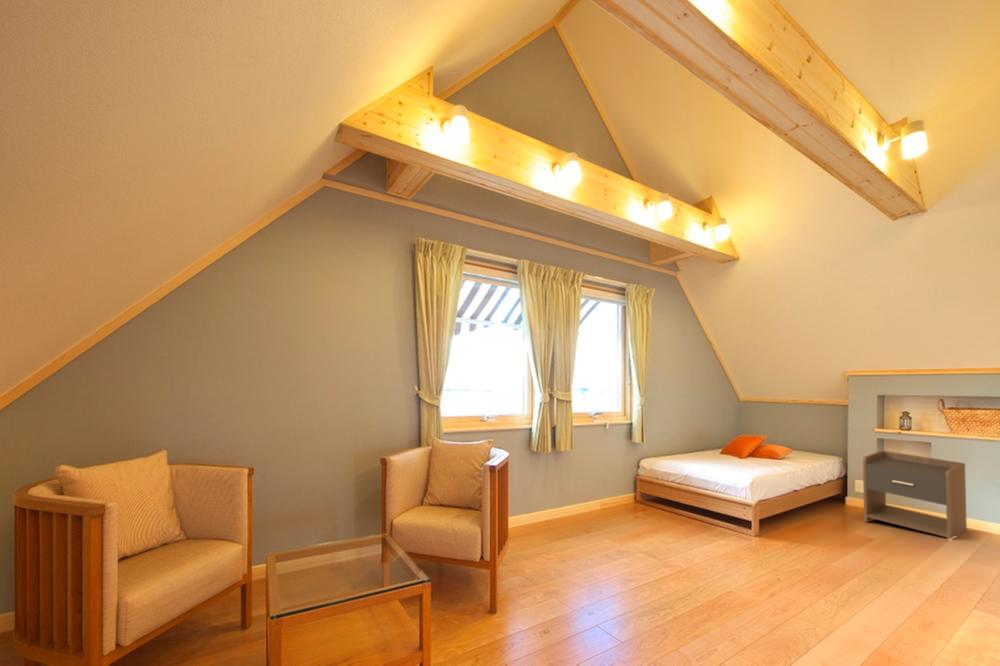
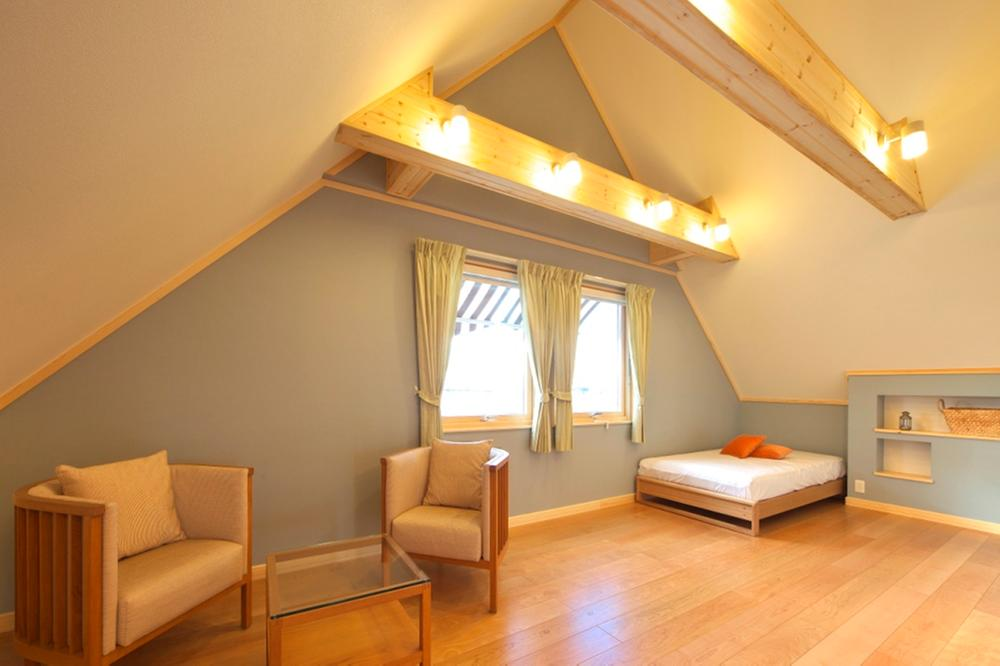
- nightstand (912, 493)
